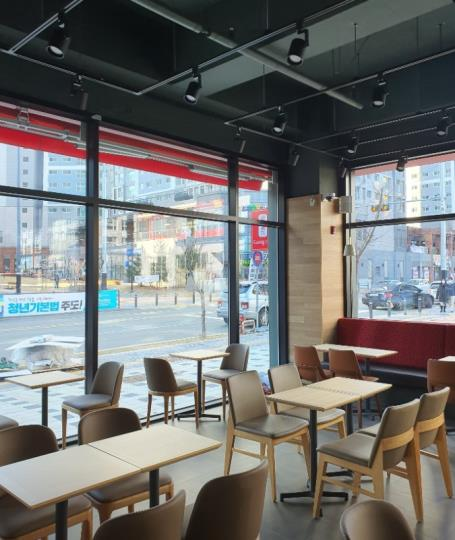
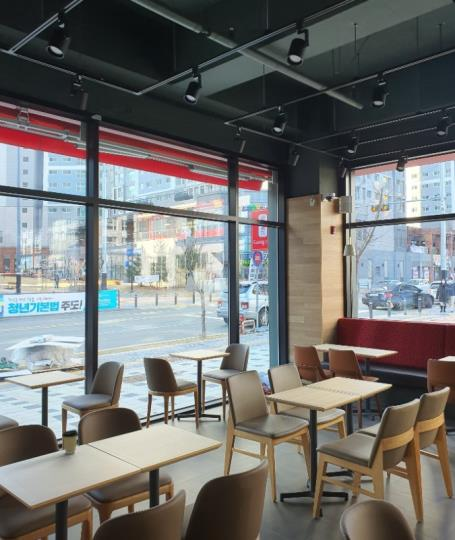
+ coffee cup (70, 441)
